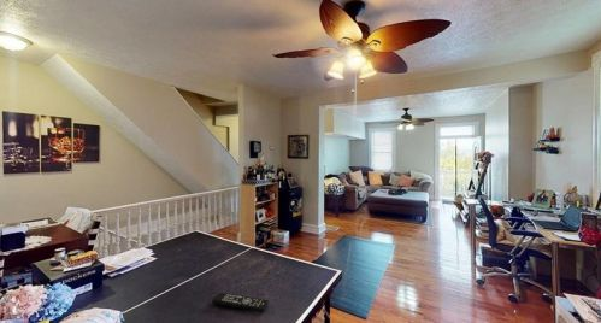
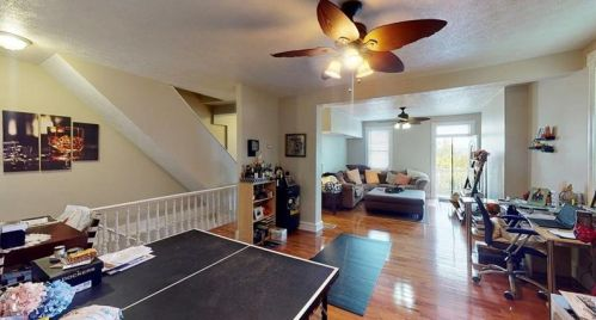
- remote control (240, 301)
